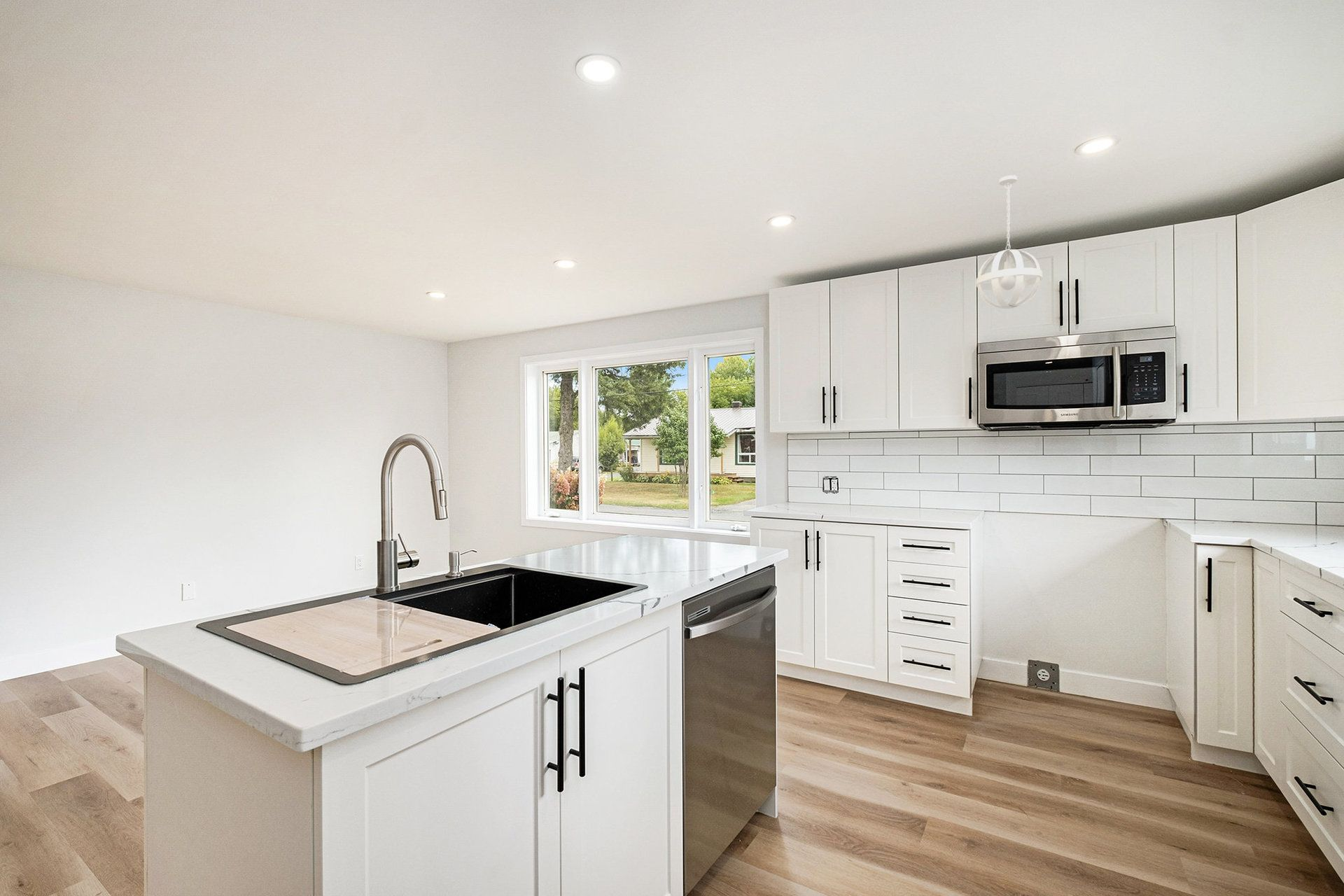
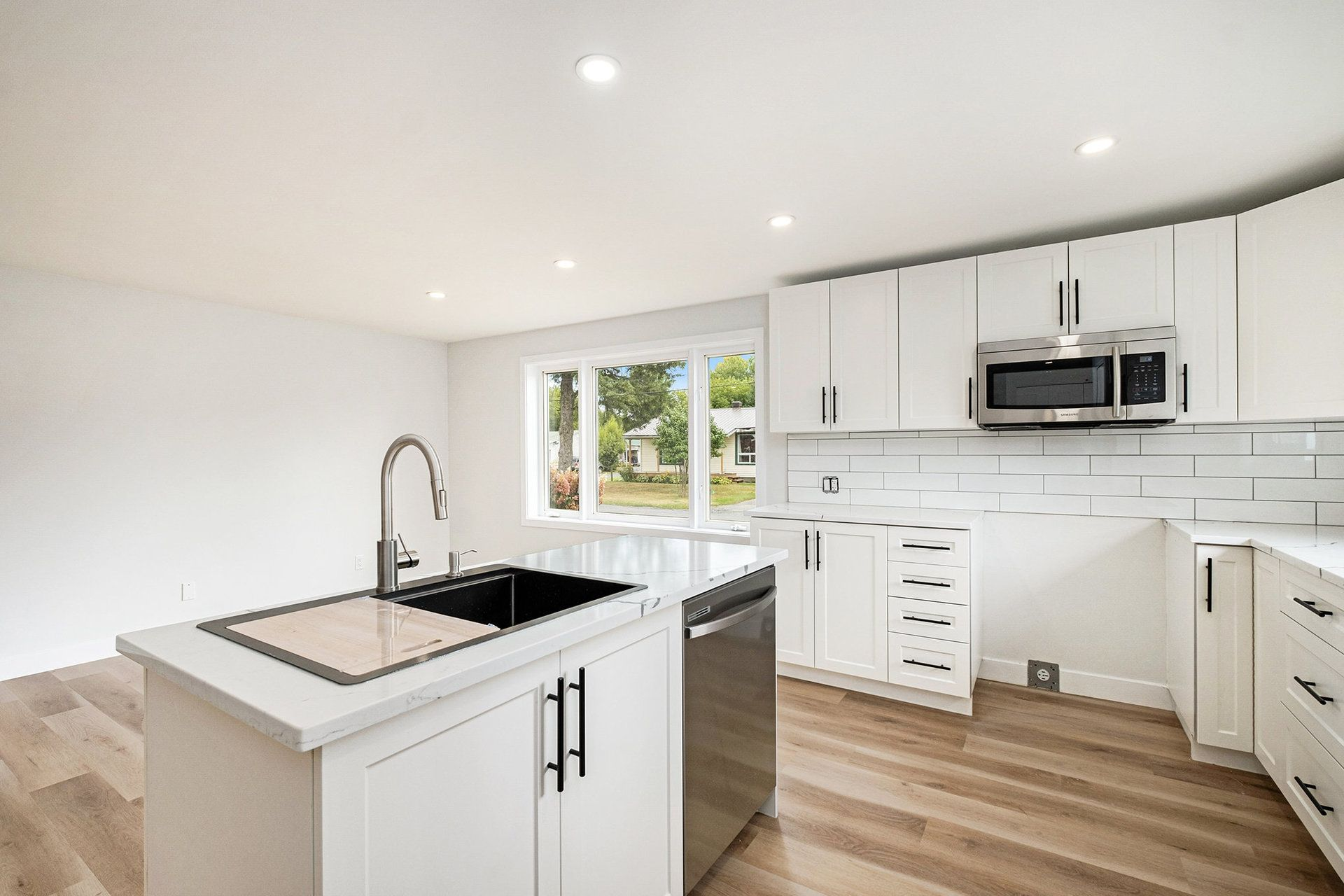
- pendant light (1009, 244)
